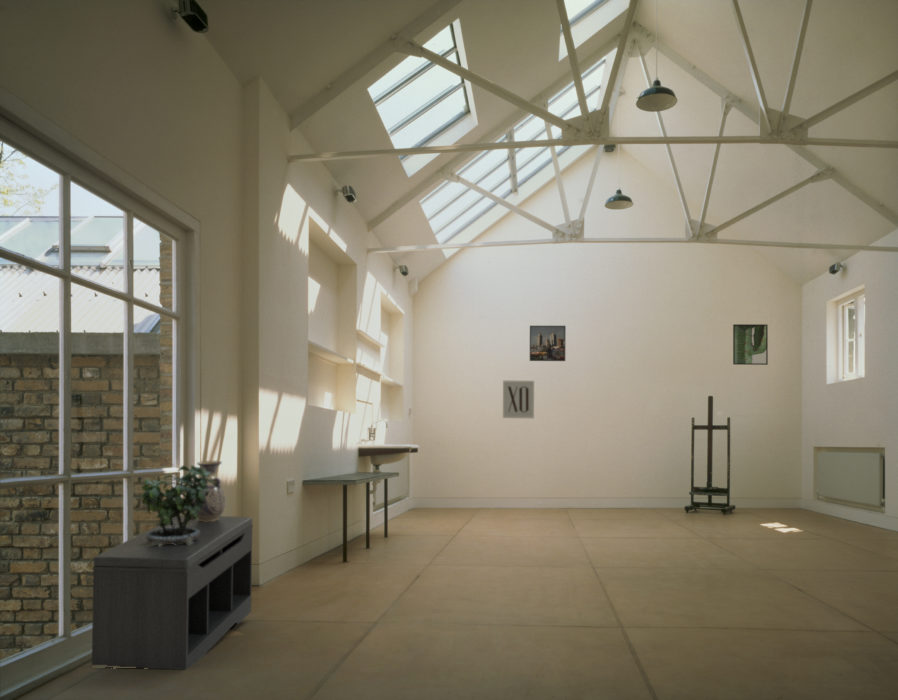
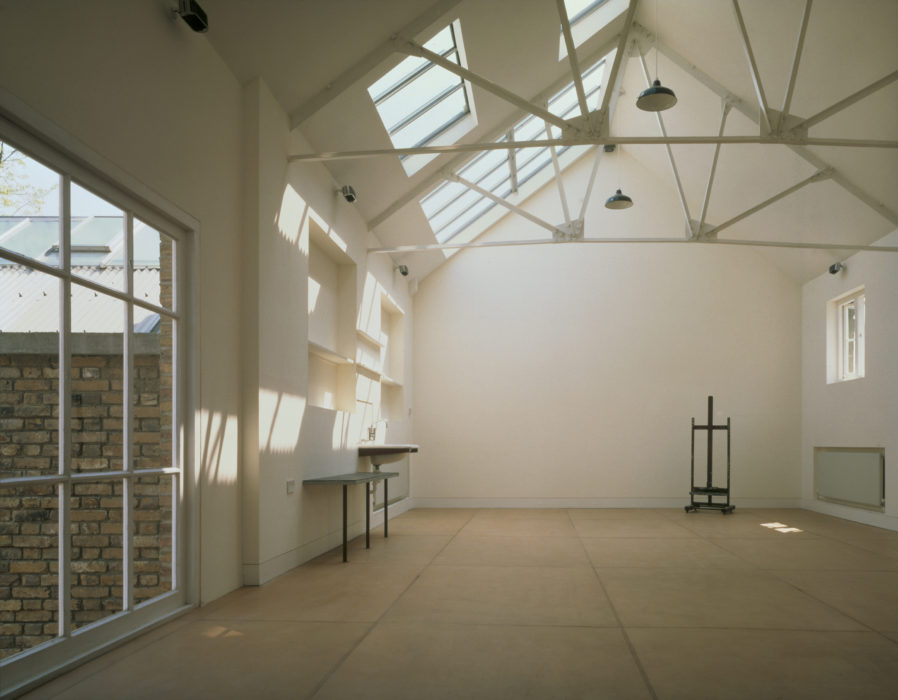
- wall art (518, 399)
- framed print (750, 344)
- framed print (547, 343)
- bench (181, 586)
- vase (208, 490)
- potted plant (178, 500)
